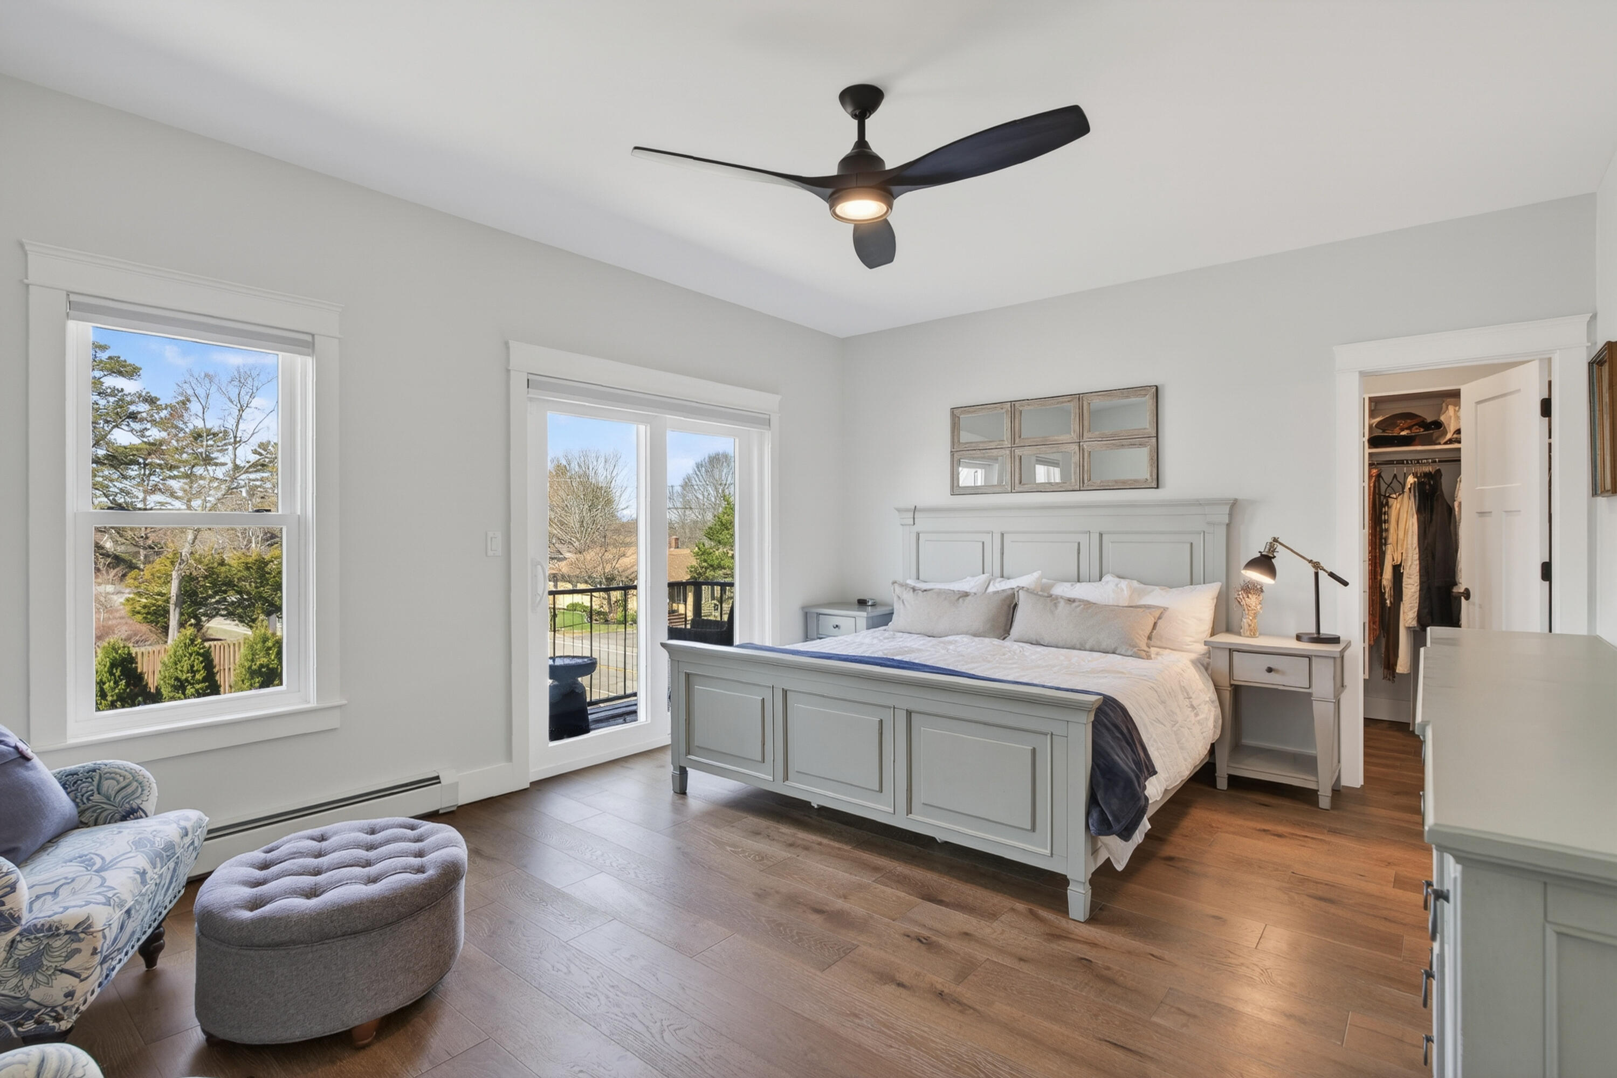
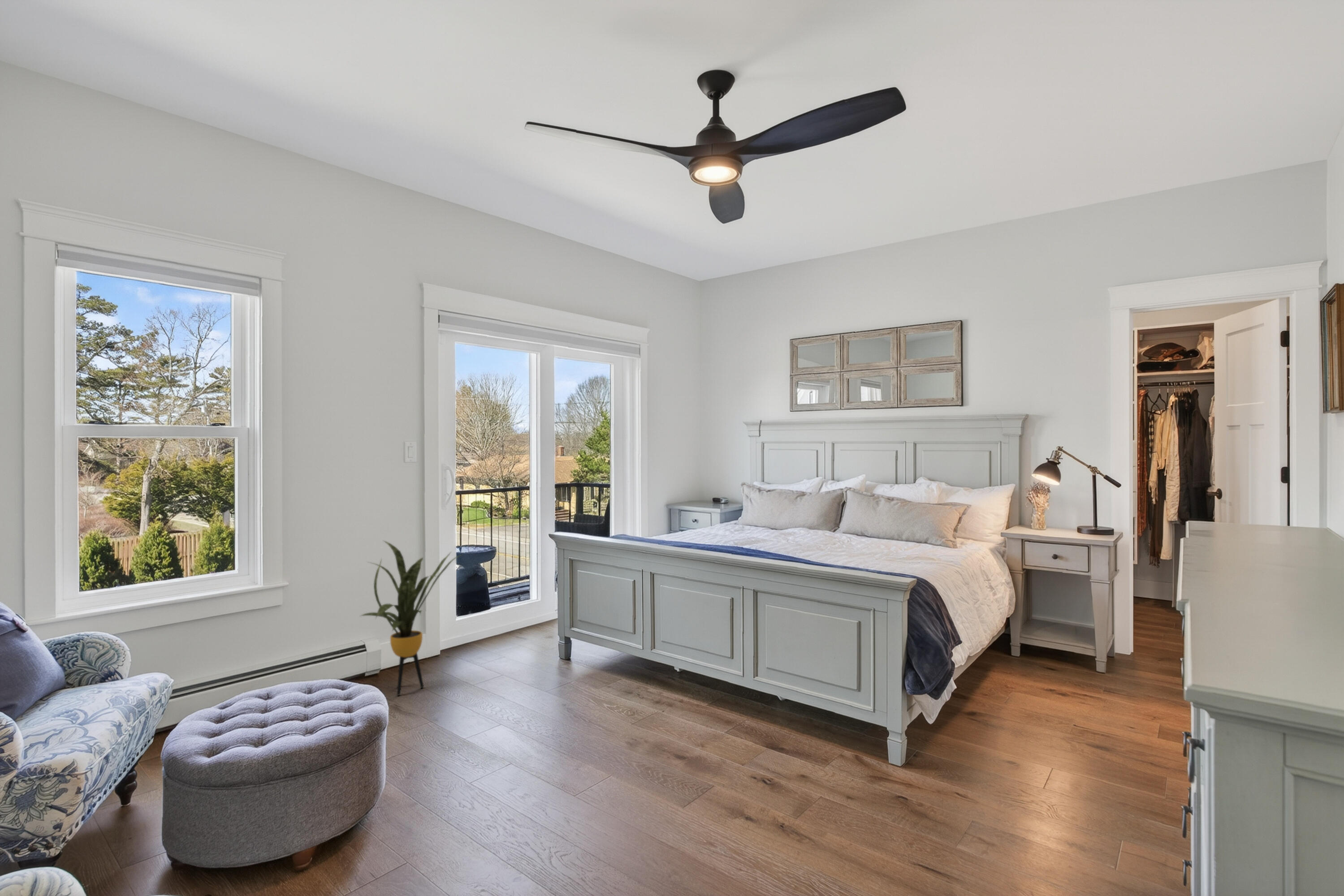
+ house plant (410, 616)
